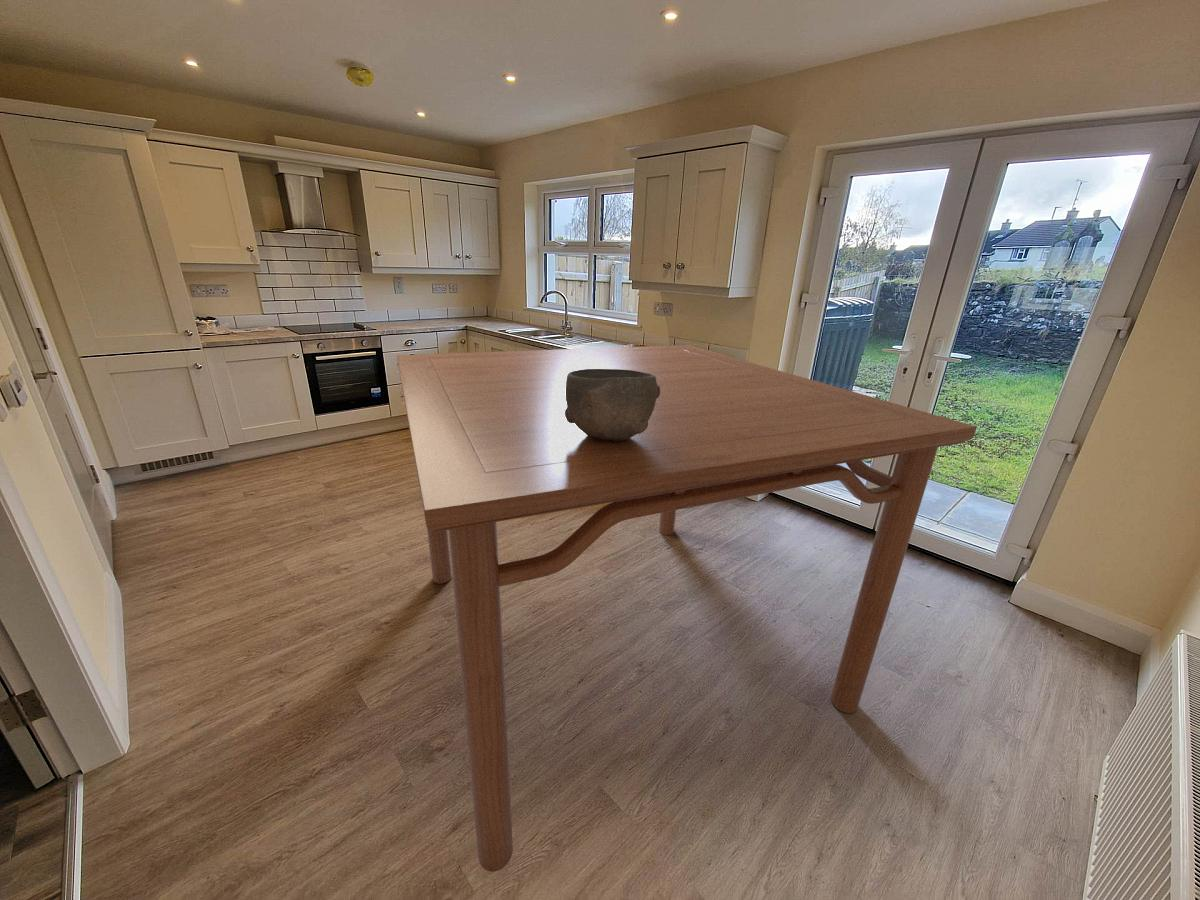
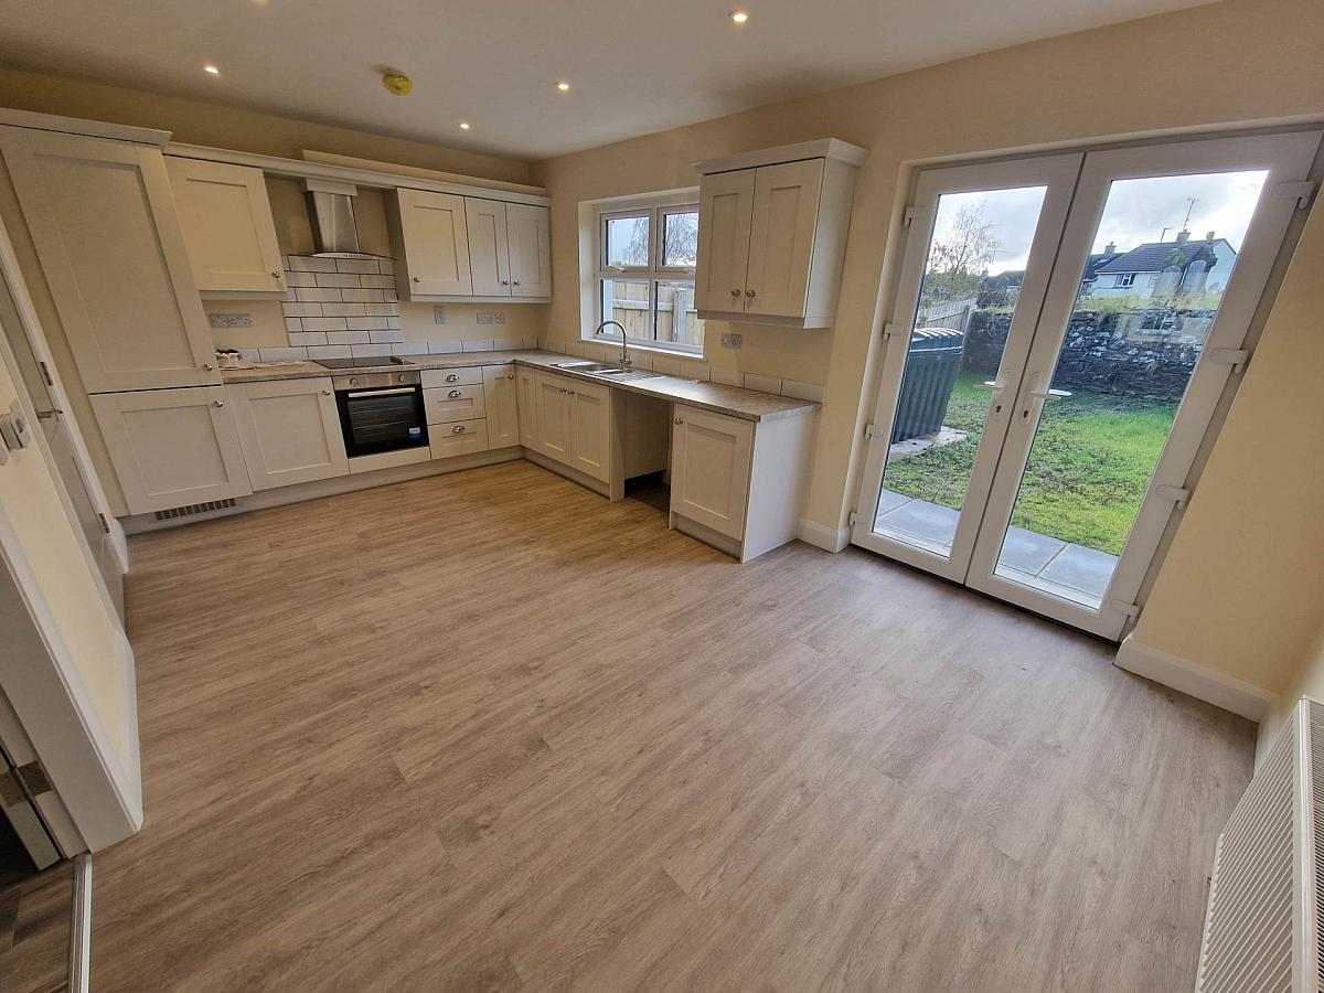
- dining table (619, 520)
- bowl (613, 405)
